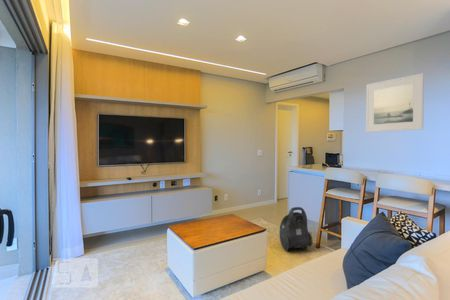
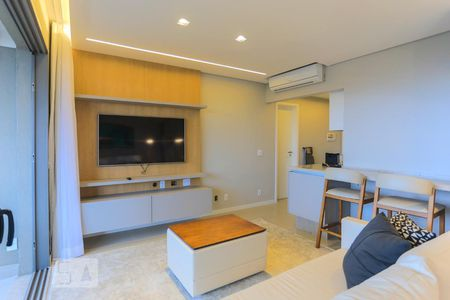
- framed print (392, 105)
- vacuum cleaner (294, 227)
